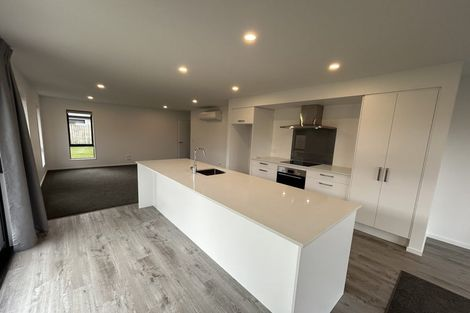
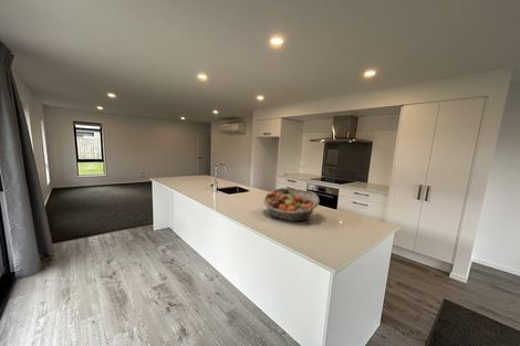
+ fruit basket (290, 203)
